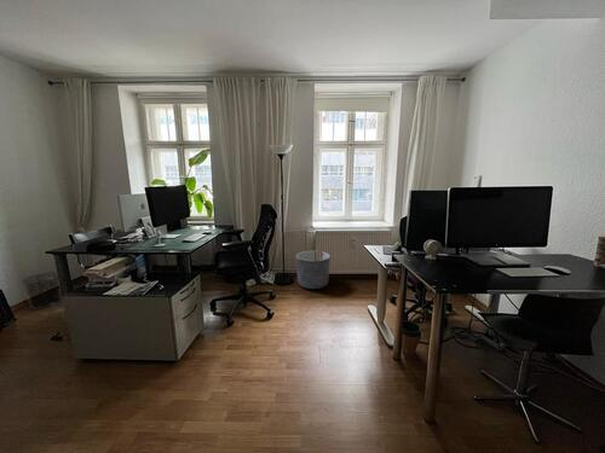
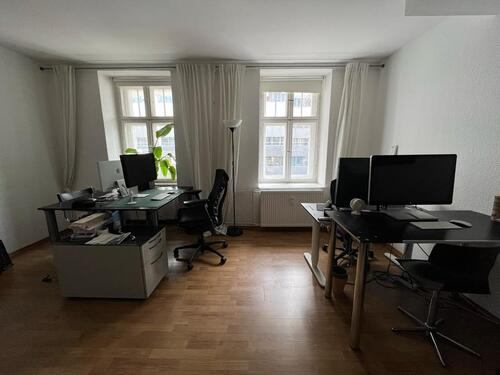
- waste bin (44, 290)
- planter (312, 269)
